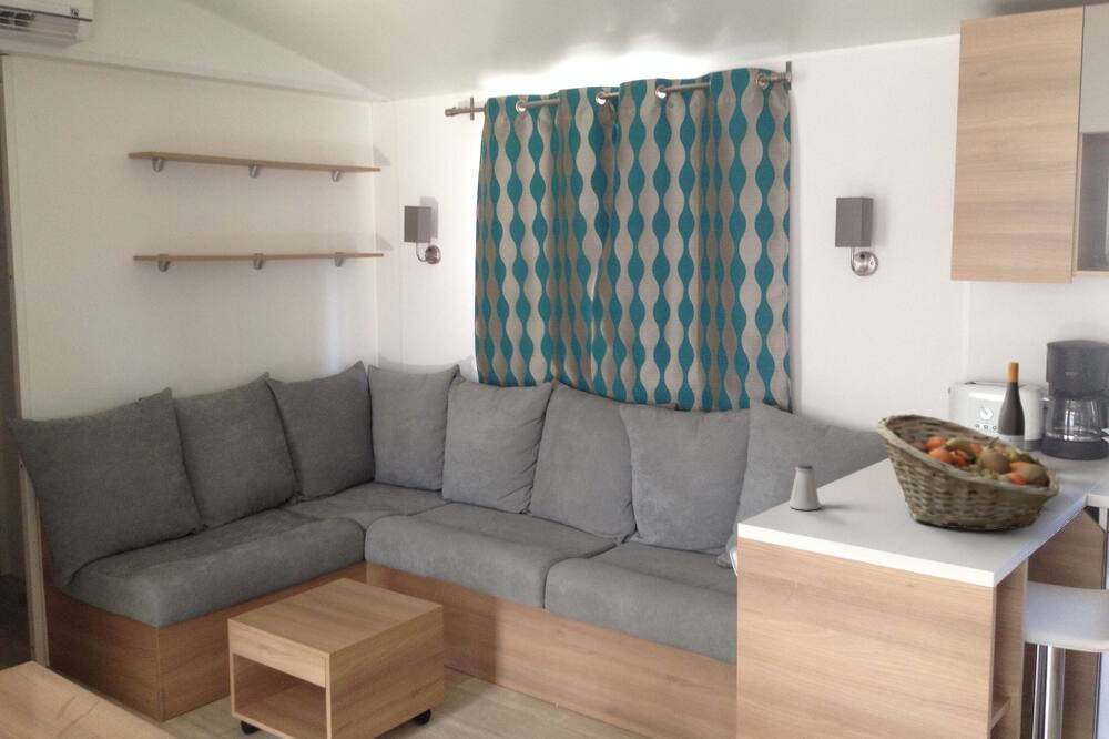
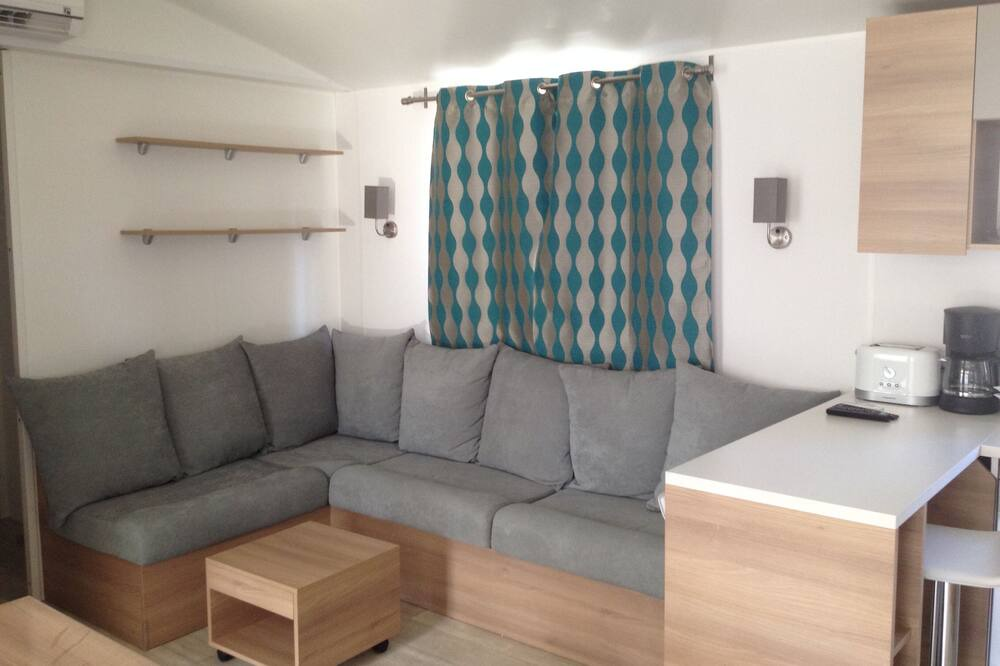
- fruit basket (965, 467)
- saltshaker (804, 485)
- wine bottle (1011, 416)
